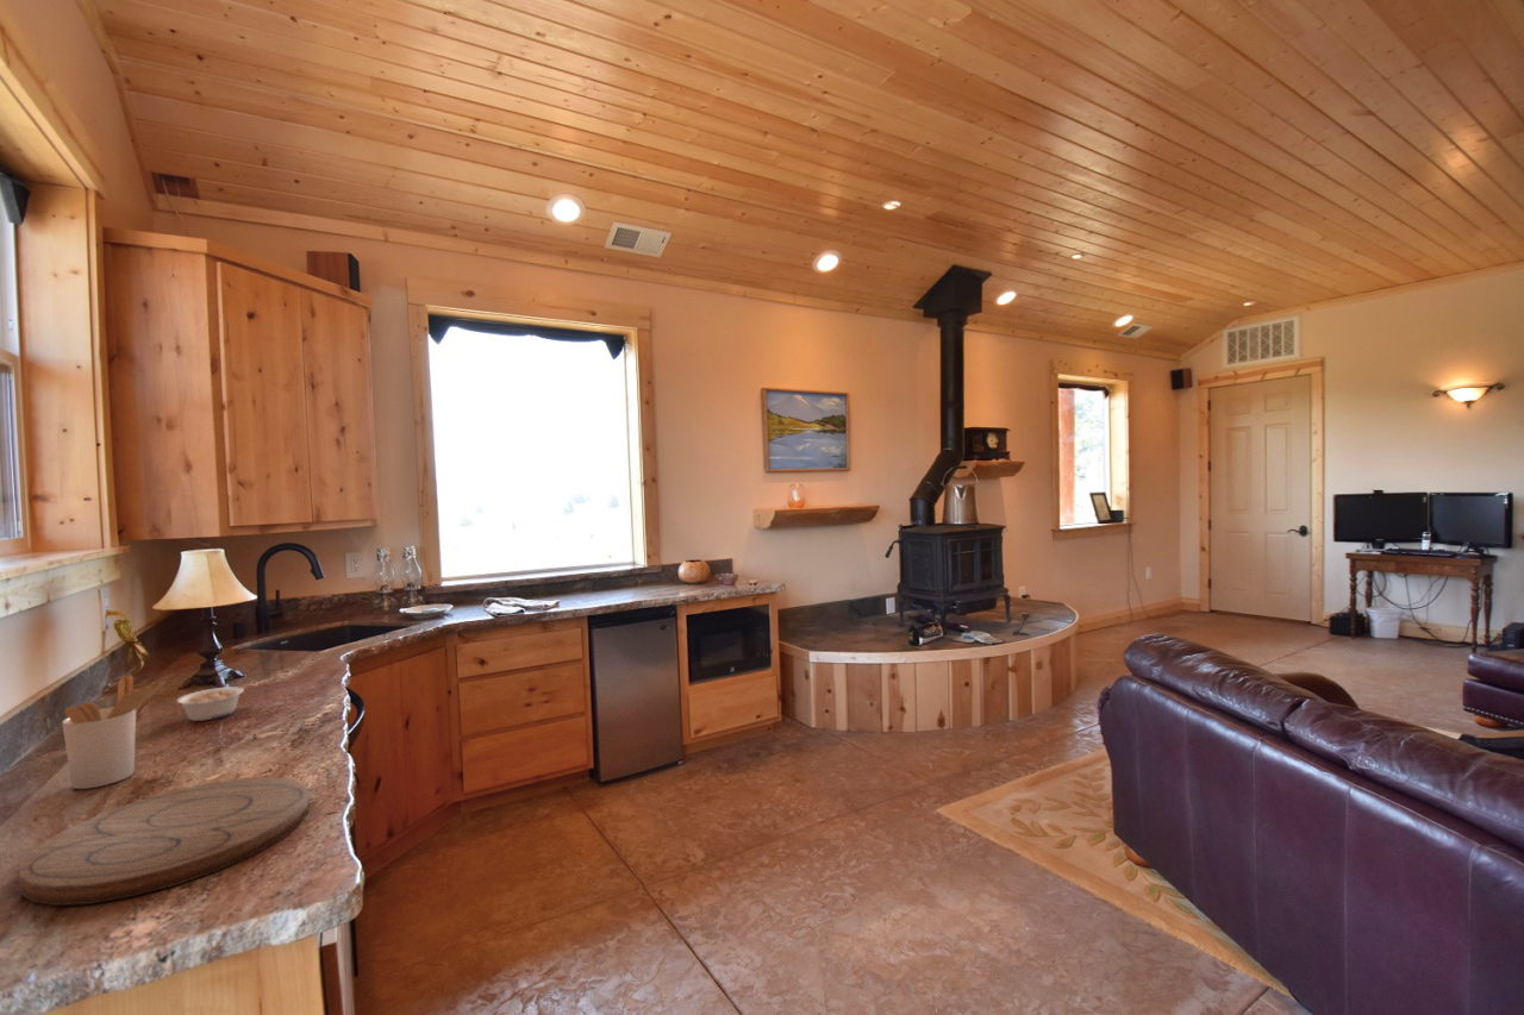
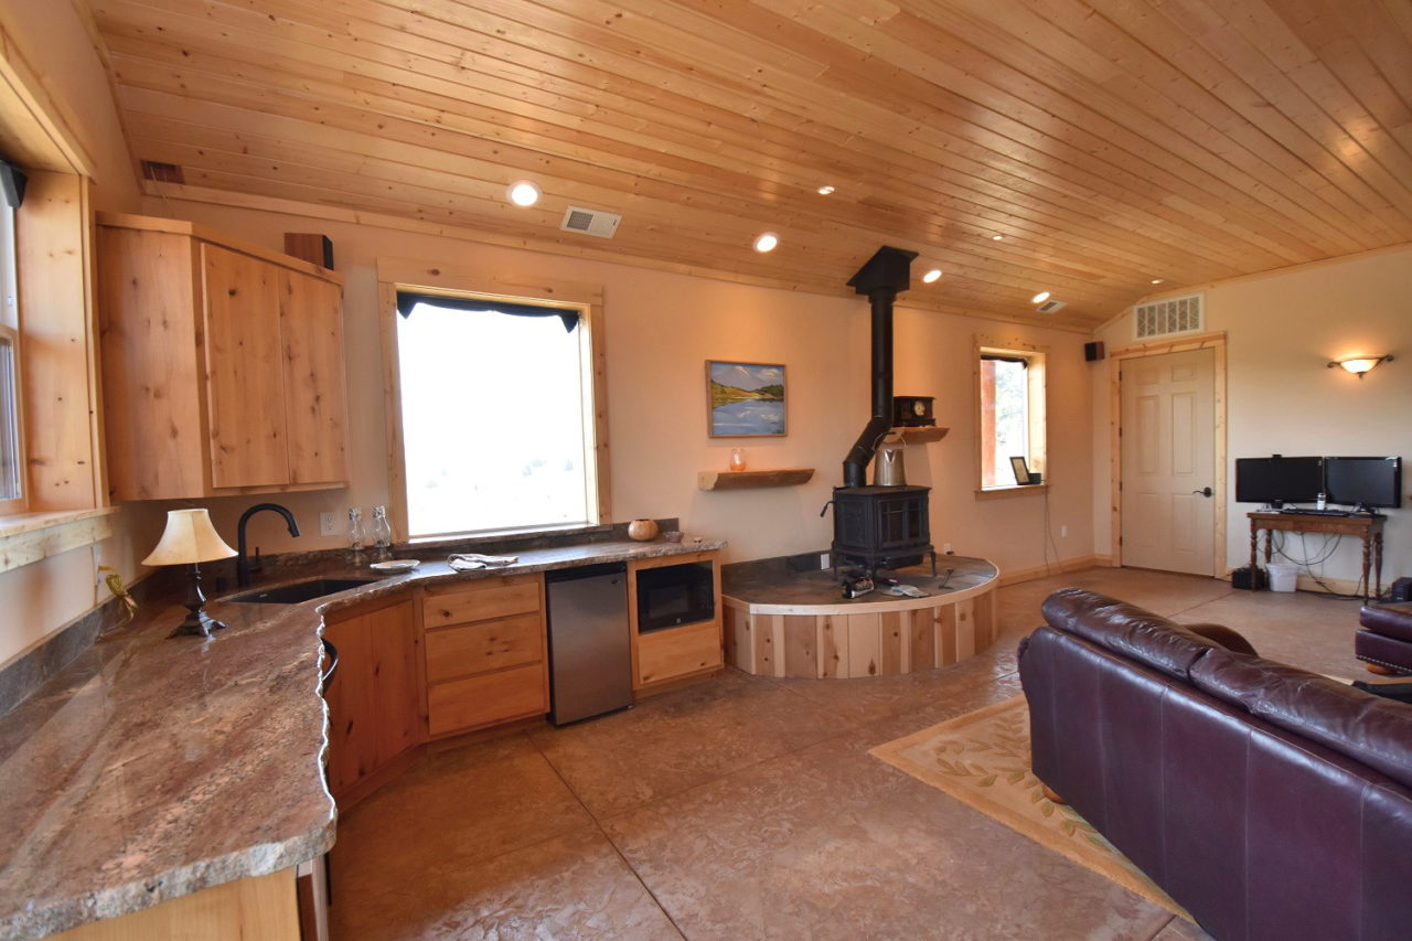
- cutting board (180, 831)
- legume (212, 703)
- utensil holder (115, 729)
